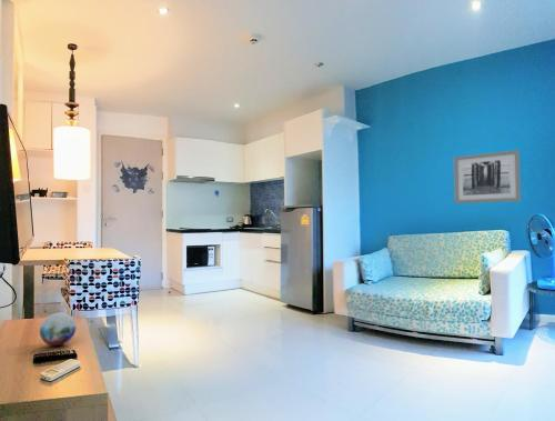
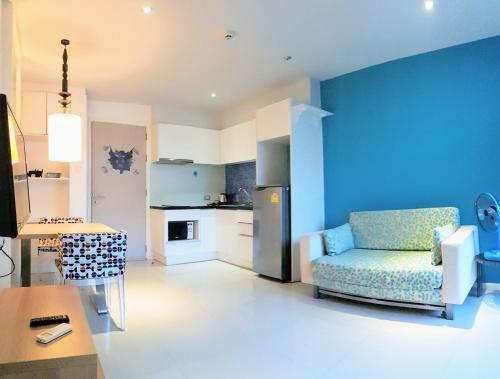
- decorative orb (58, 329)
- wall art (485, 178)
